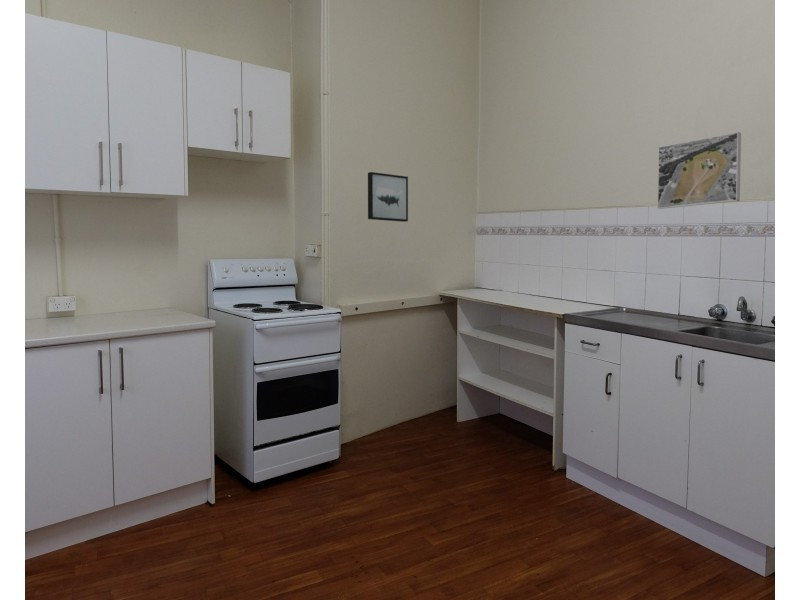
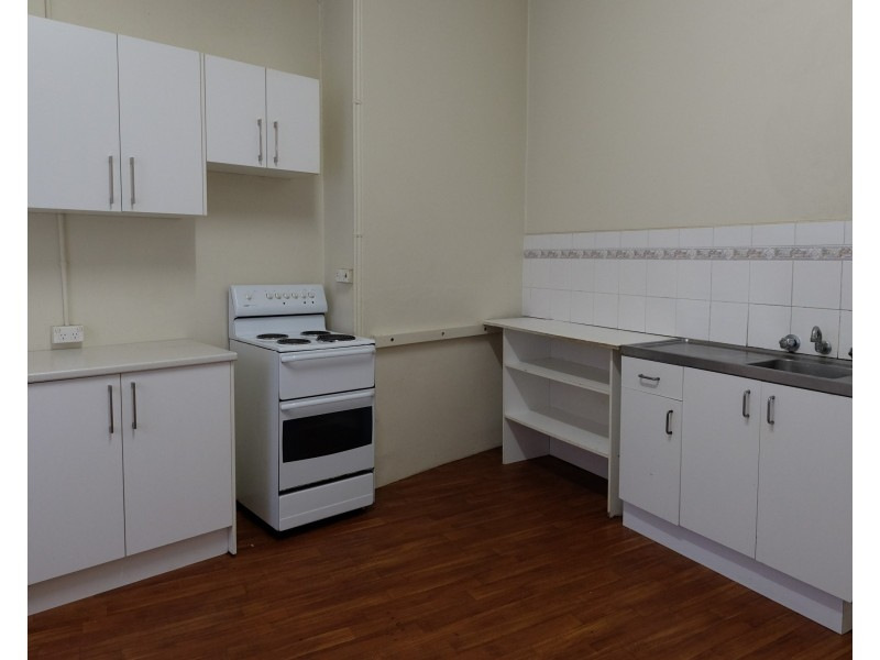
- wall art (388, 197)
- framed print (696, 172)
